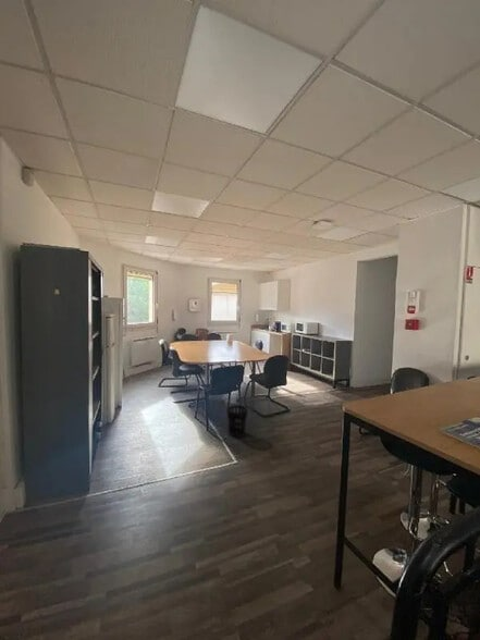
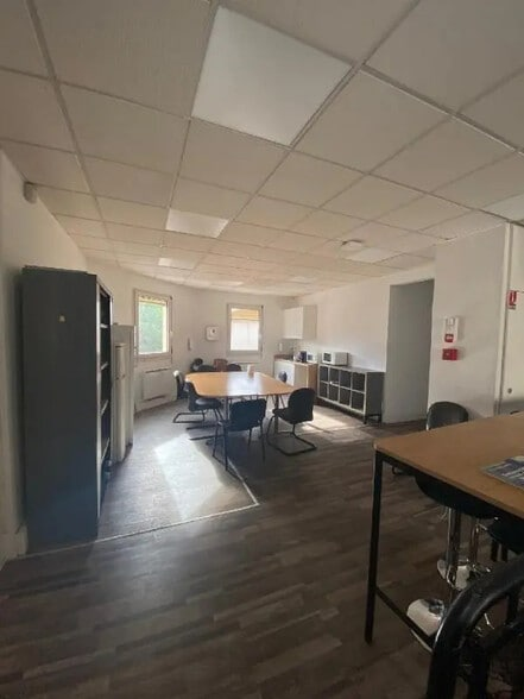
- wastebasket (237, 420)
